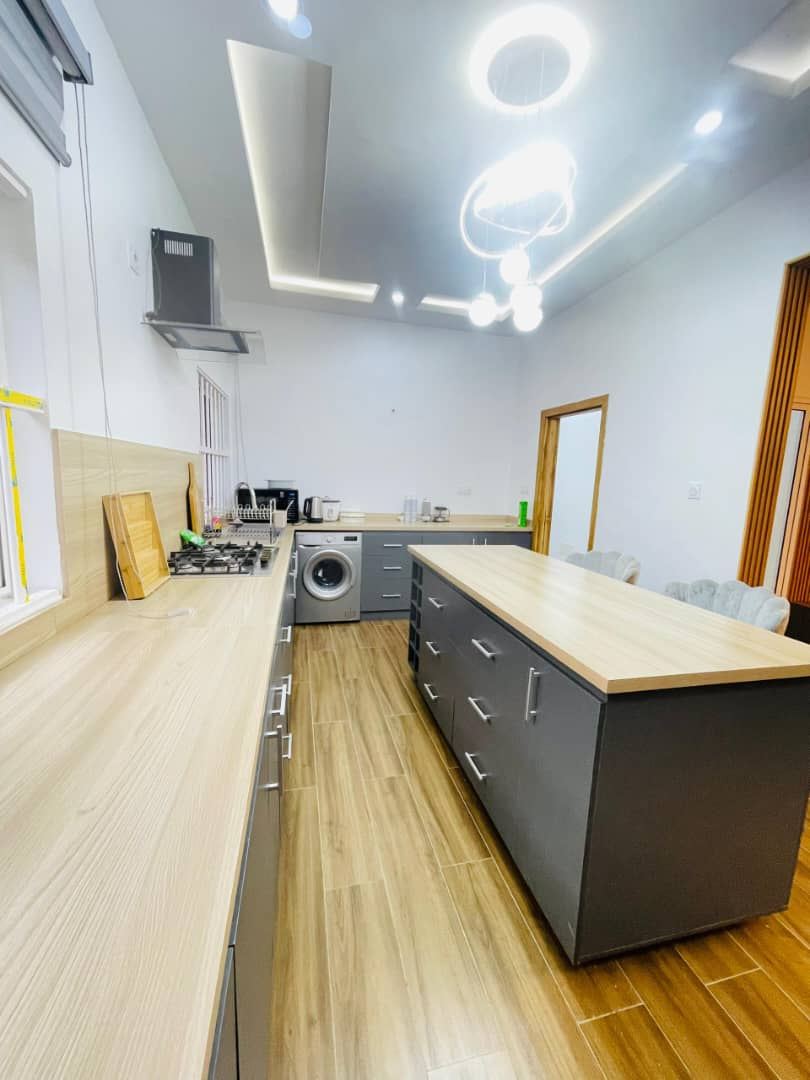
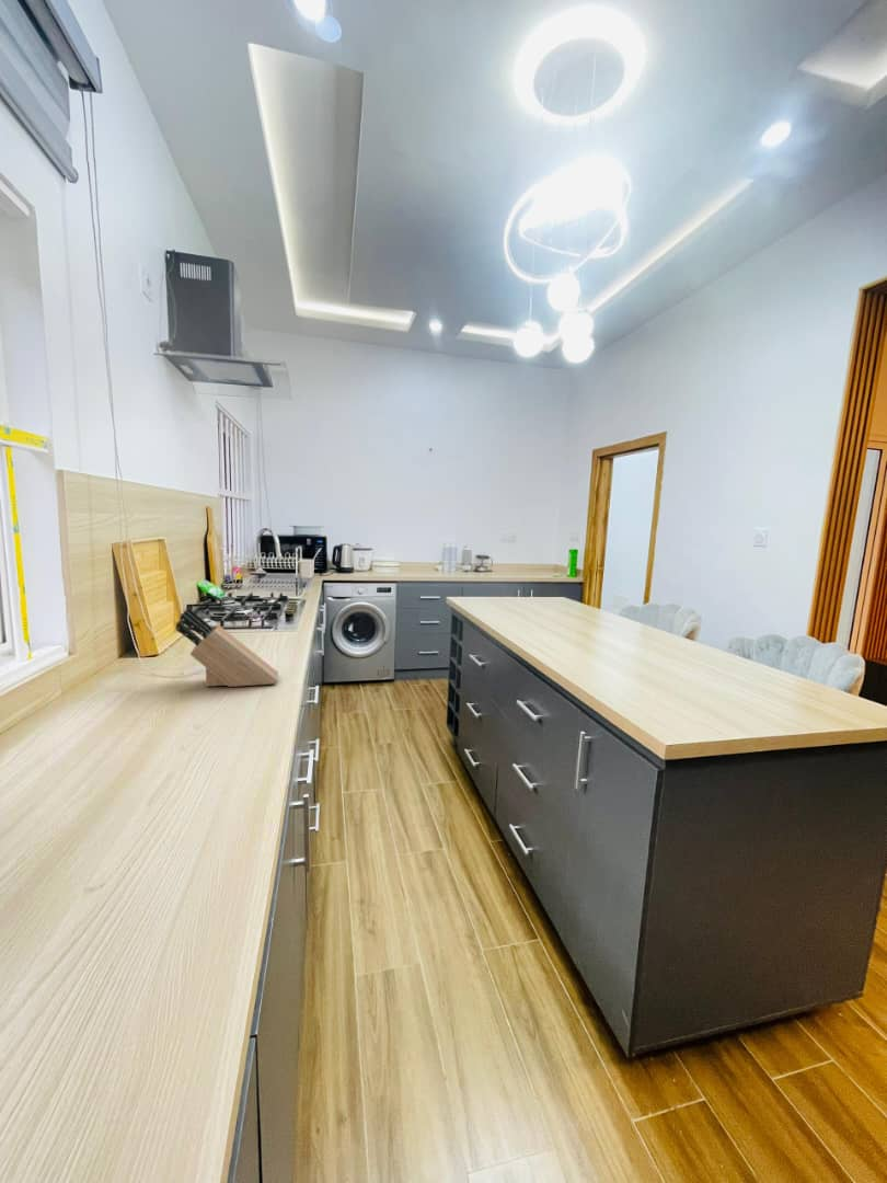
+ knife block (228, 645)
